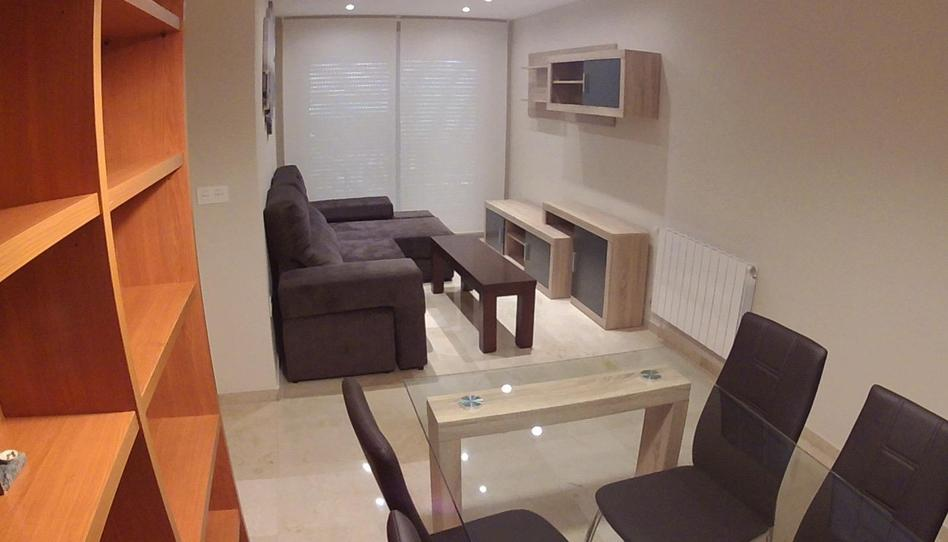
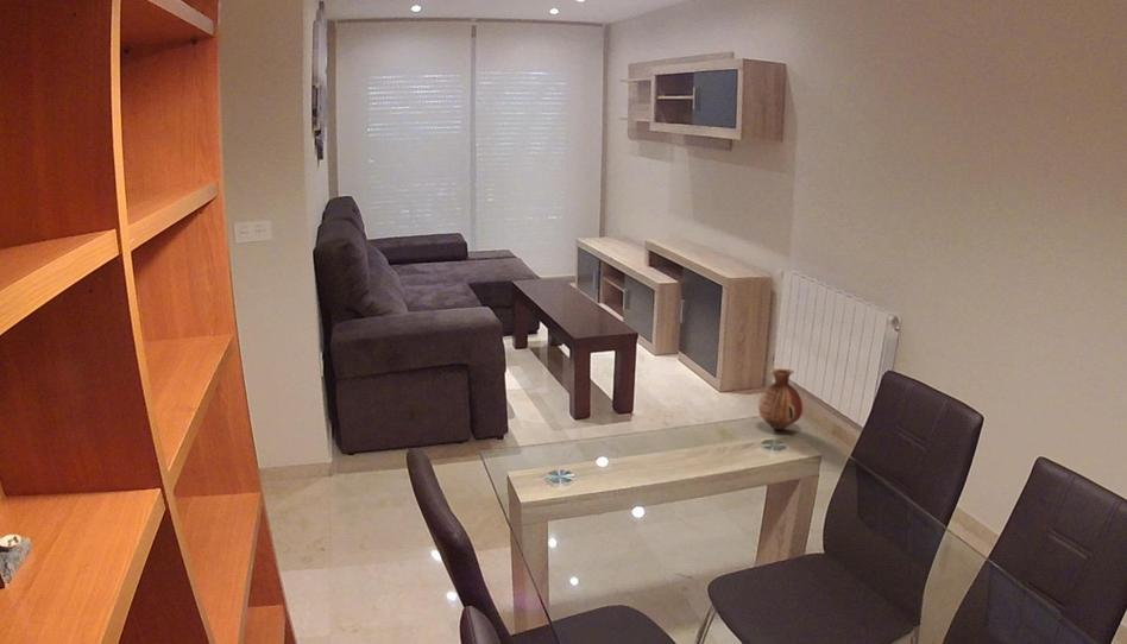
+ vase (780, 399)
